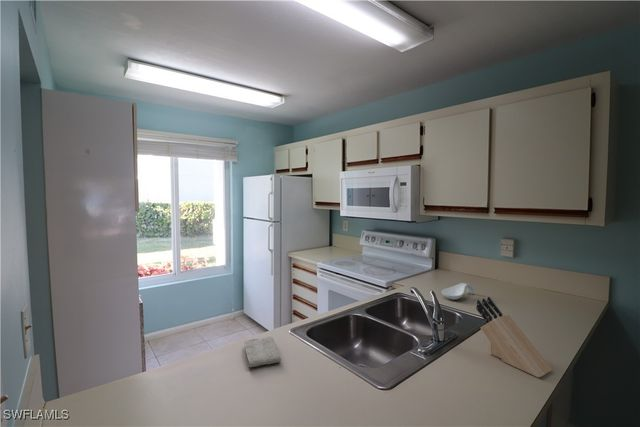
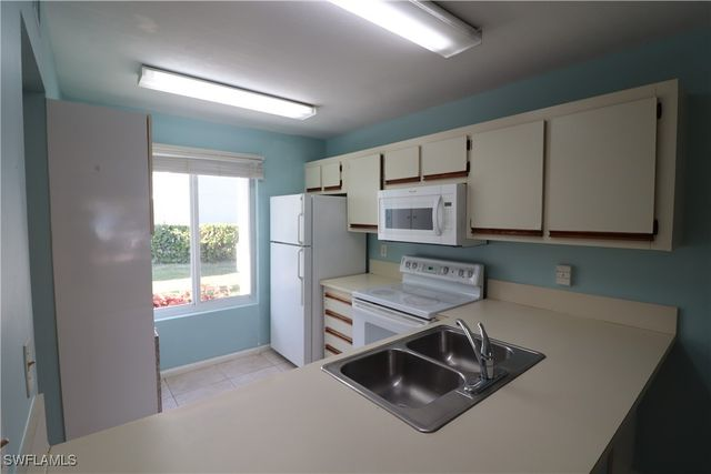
- spoon rest (458, 290)
- washcloth (261, 350)
- knife block (509, 332)
